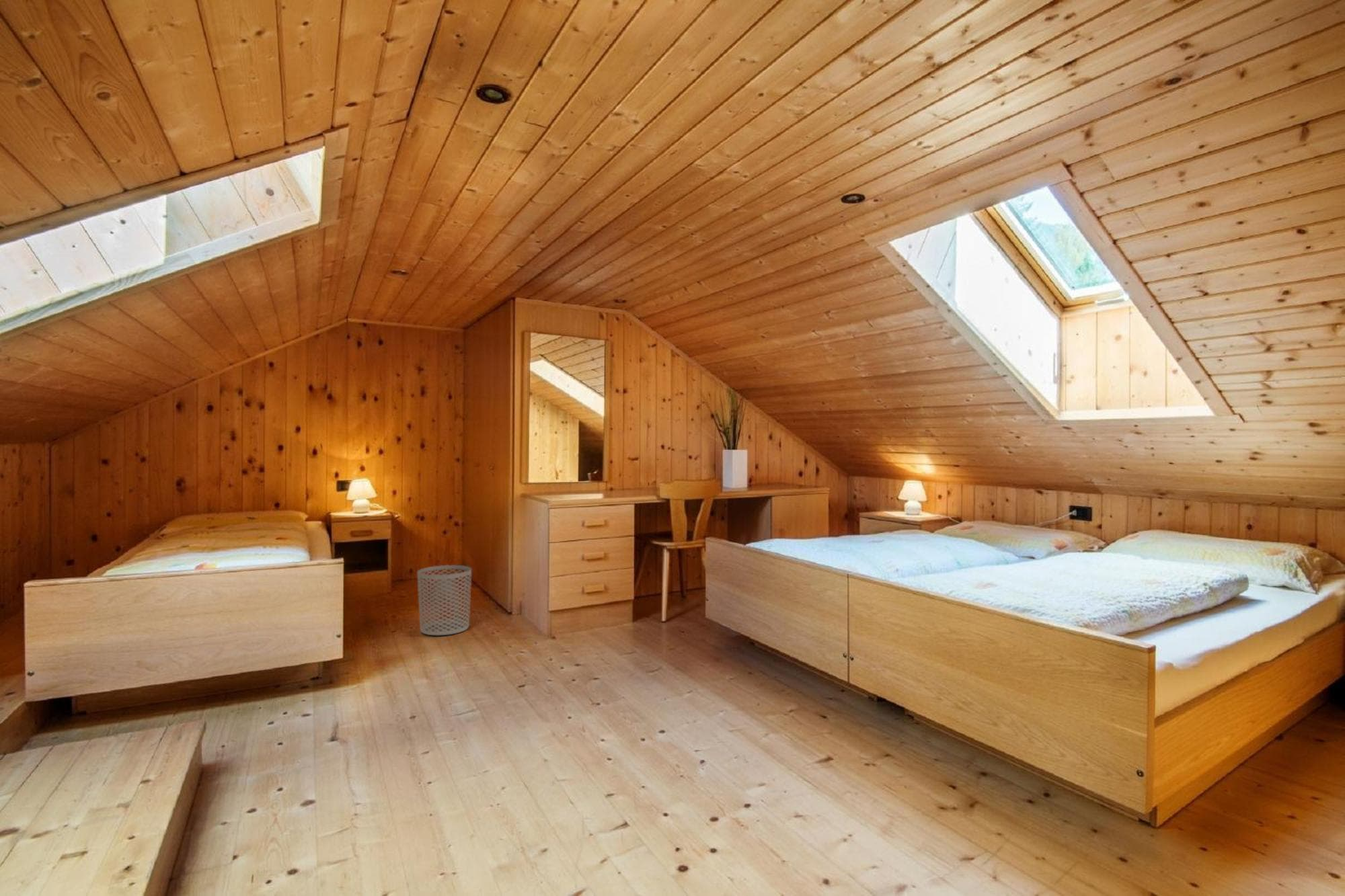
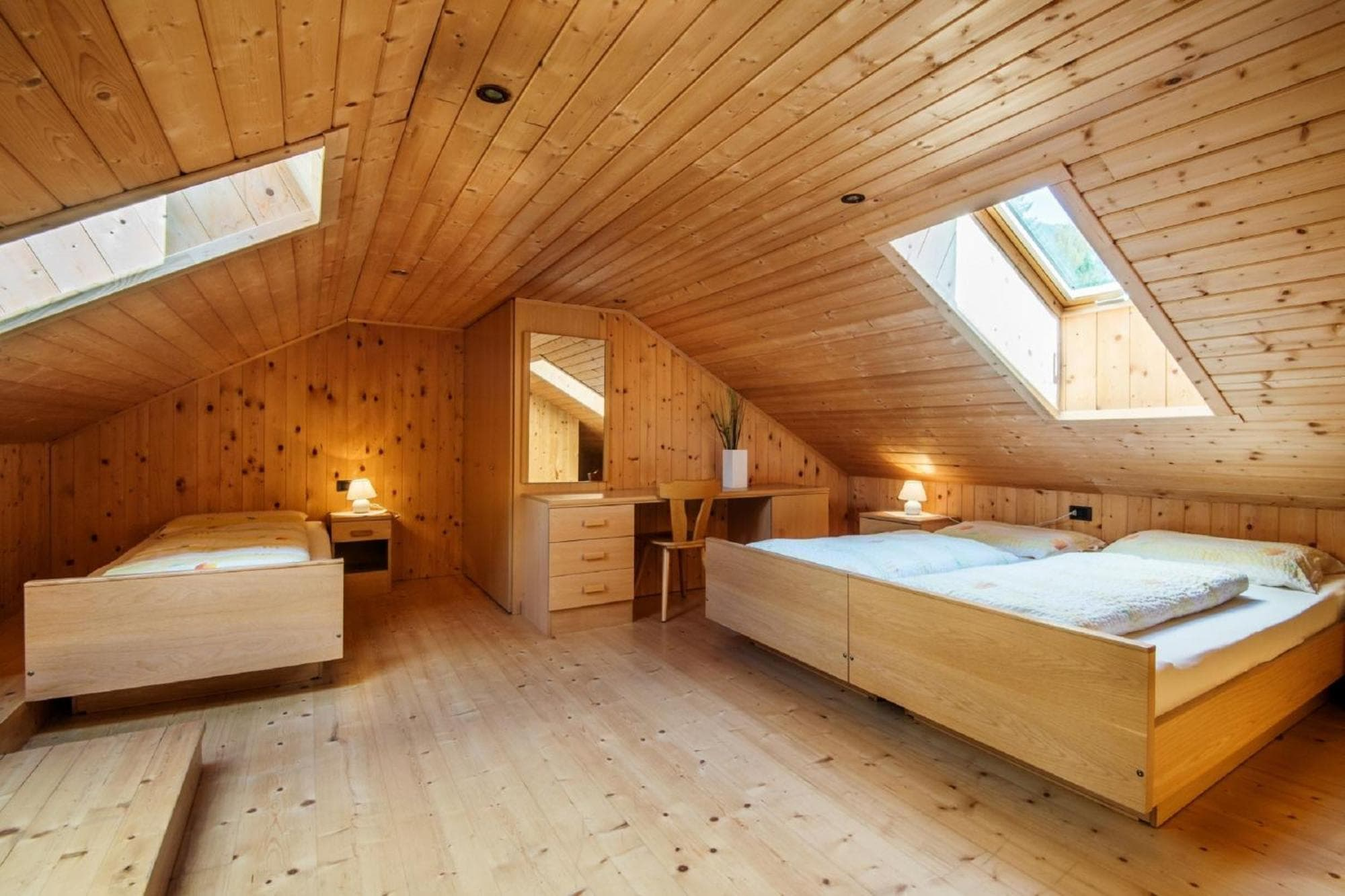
- waste bin (444, 599)
